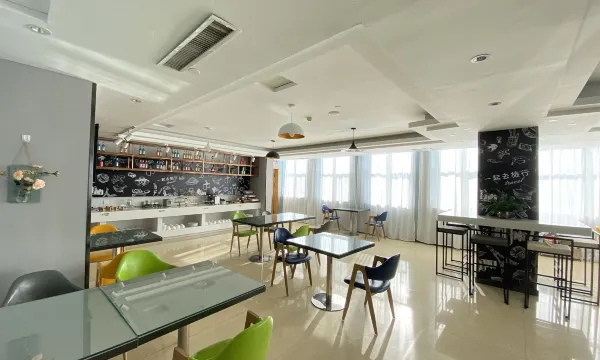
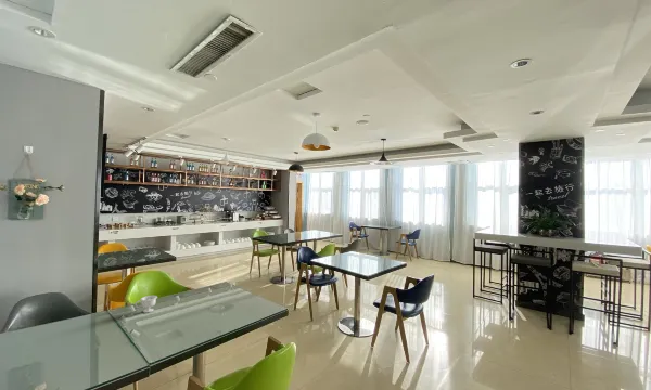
+ teacup (145, 304)
